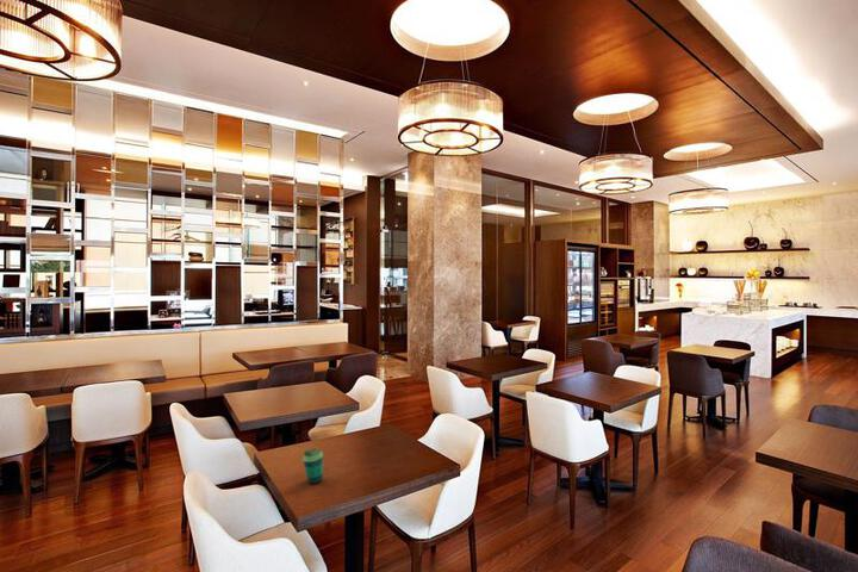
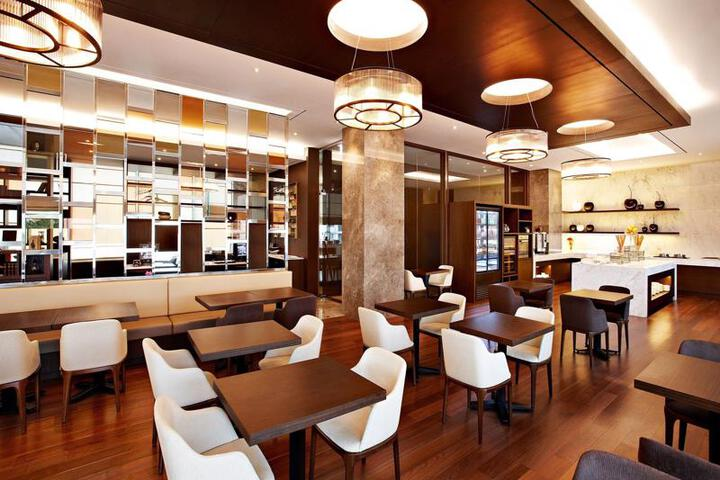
- cup (312, 466)
